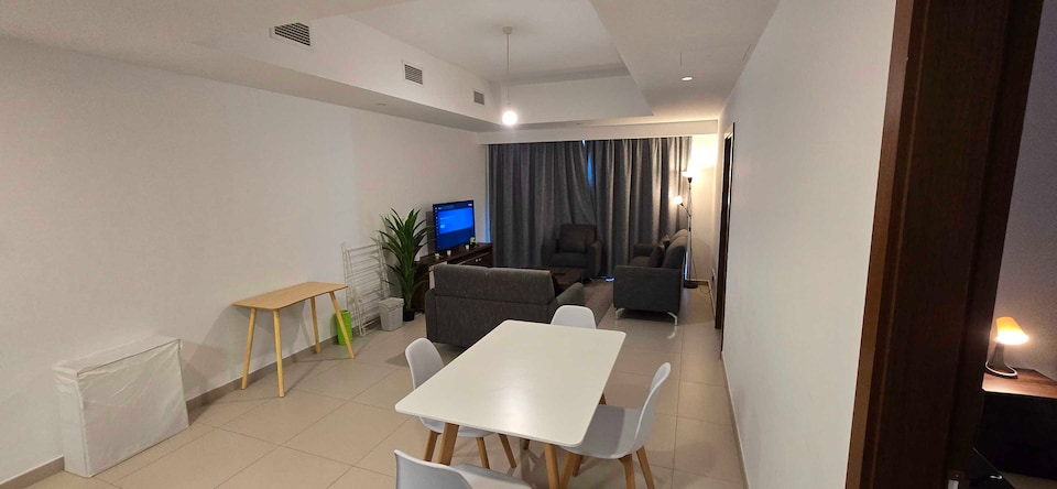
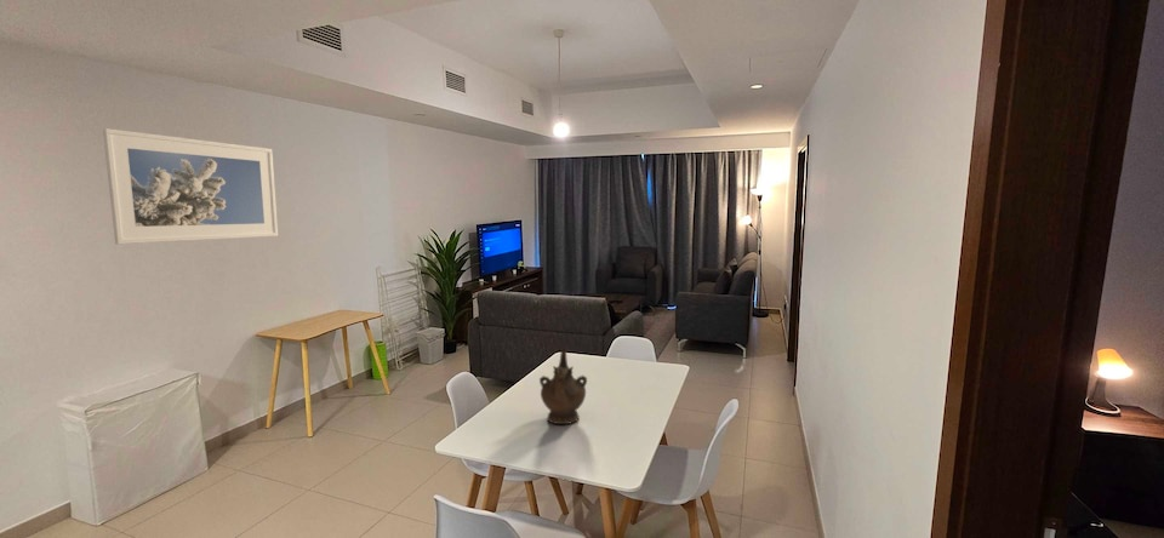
+ ceremonial vessel (563, 384)
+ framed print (202, 190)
